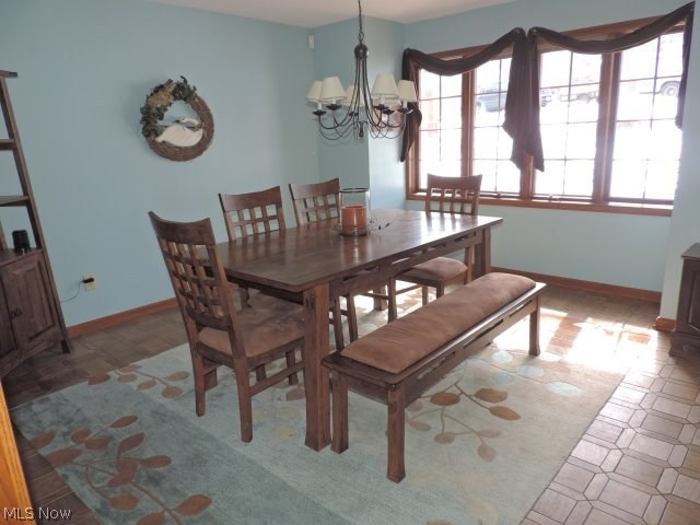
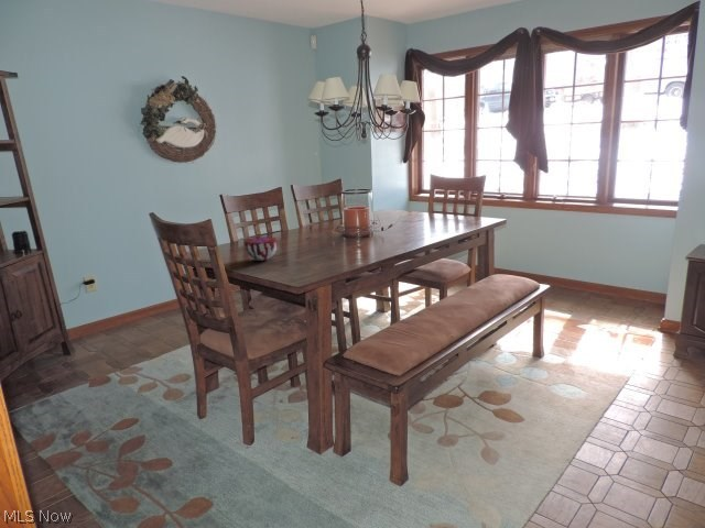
+ decorative bowl (261, 249)
